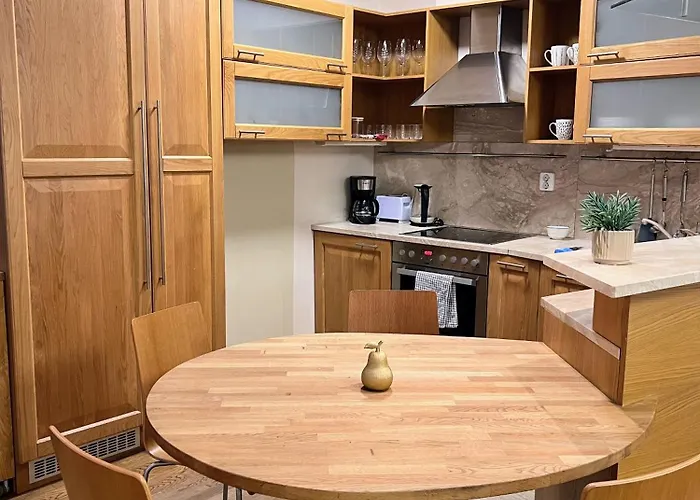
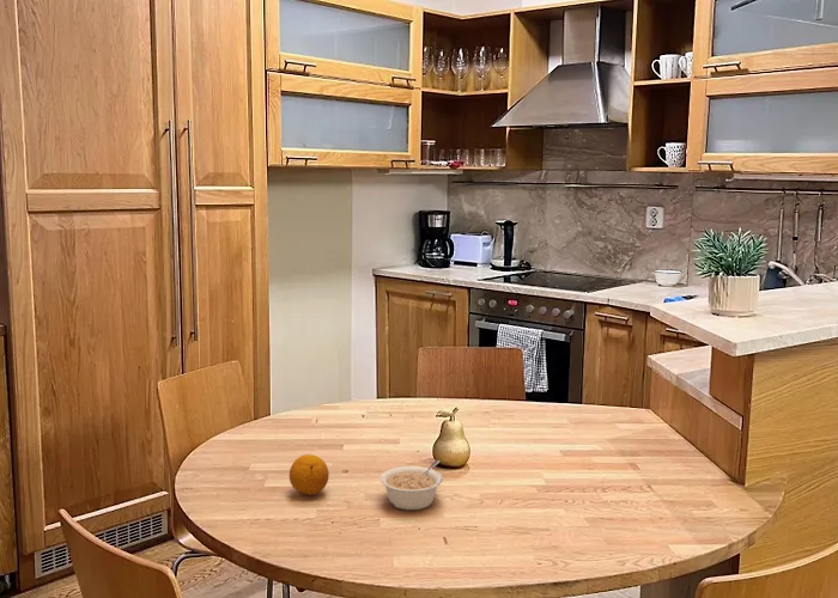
+ legume (411, 486)
+ fruit (309, 474)
